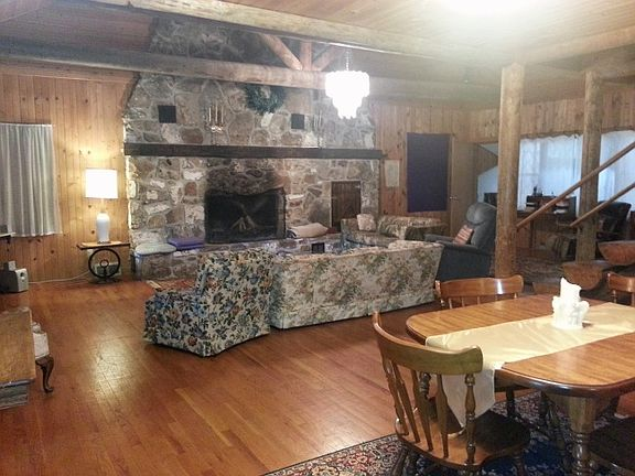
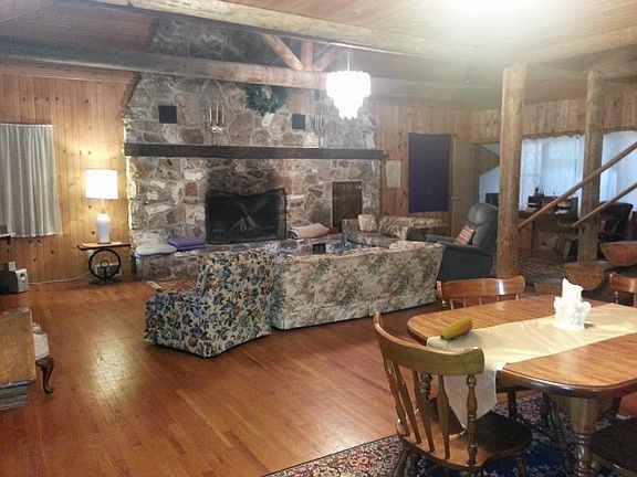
+ fruit (452, 325)
